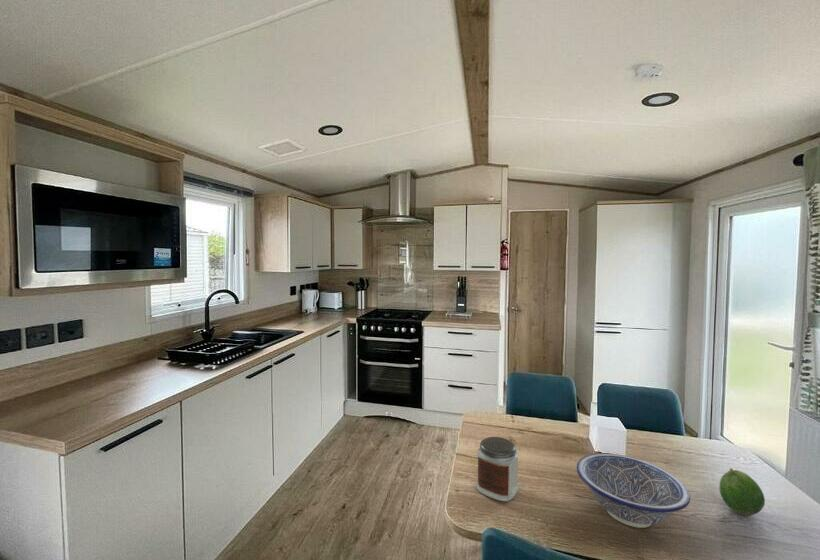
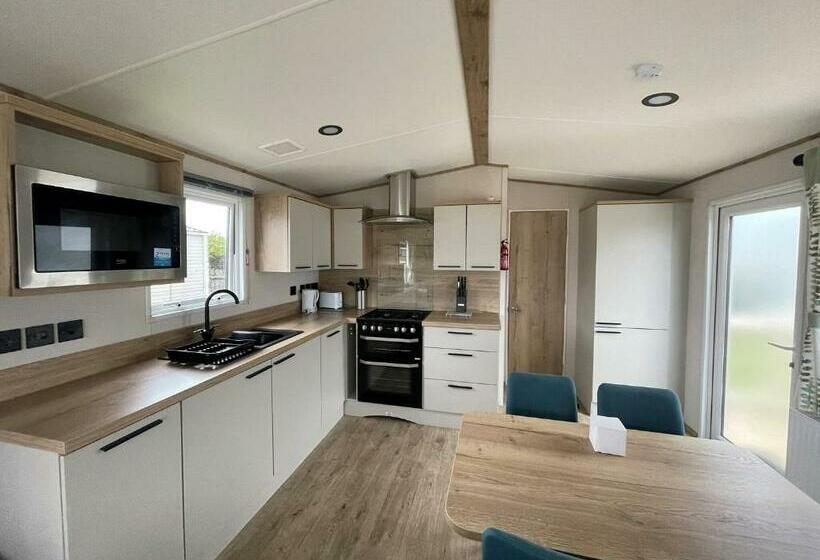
- jar (497, 466)
- decorative bowl (629, 495)
- fruit (741, 492)
